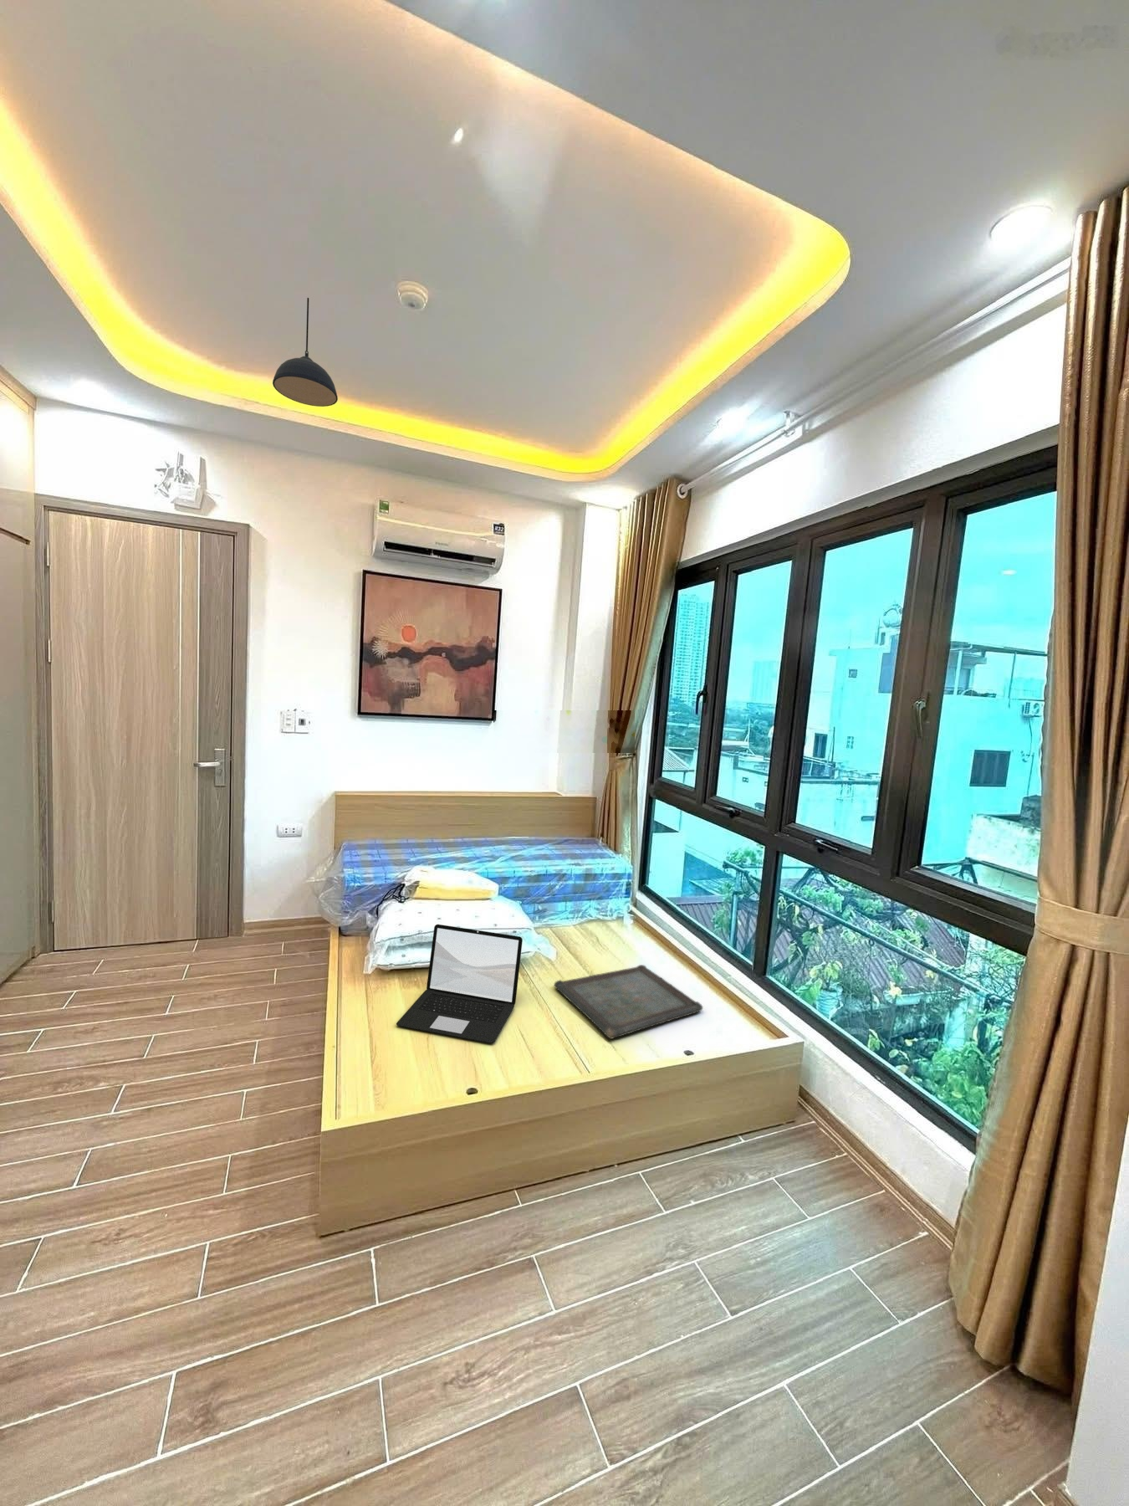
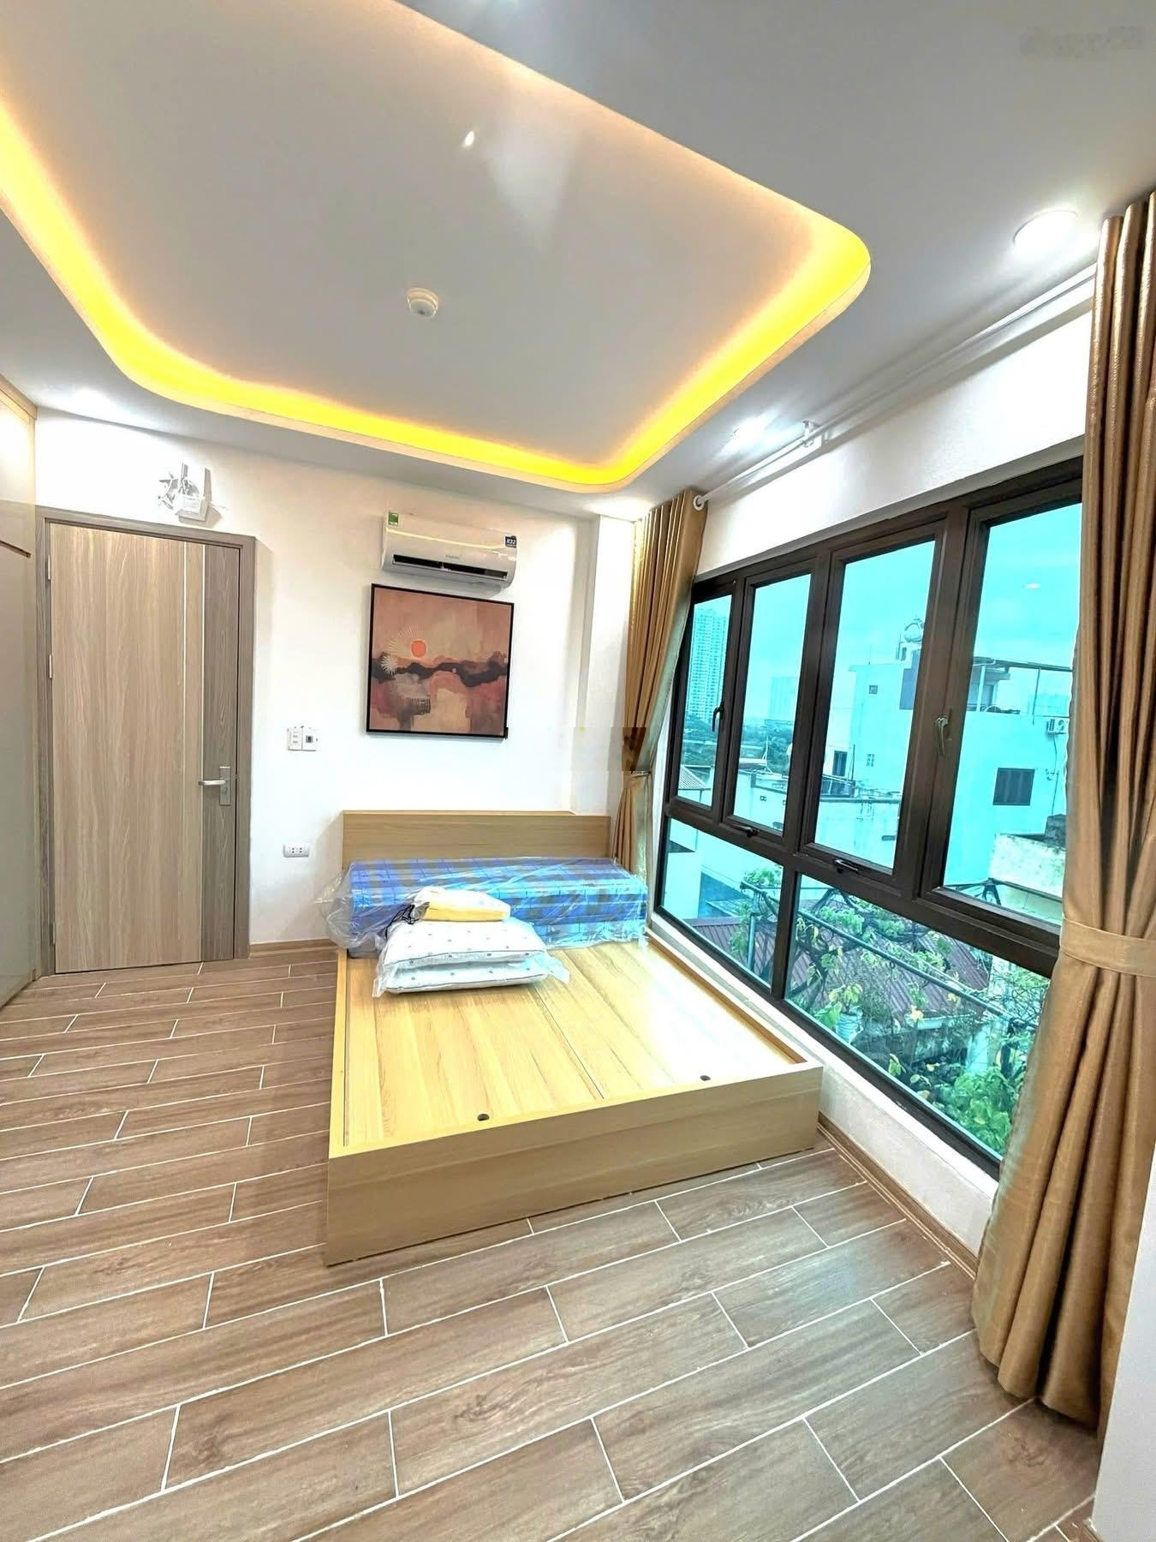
- laptop (461, 979)
- serving tray (627, 996)
- pendant light (307, 345)
